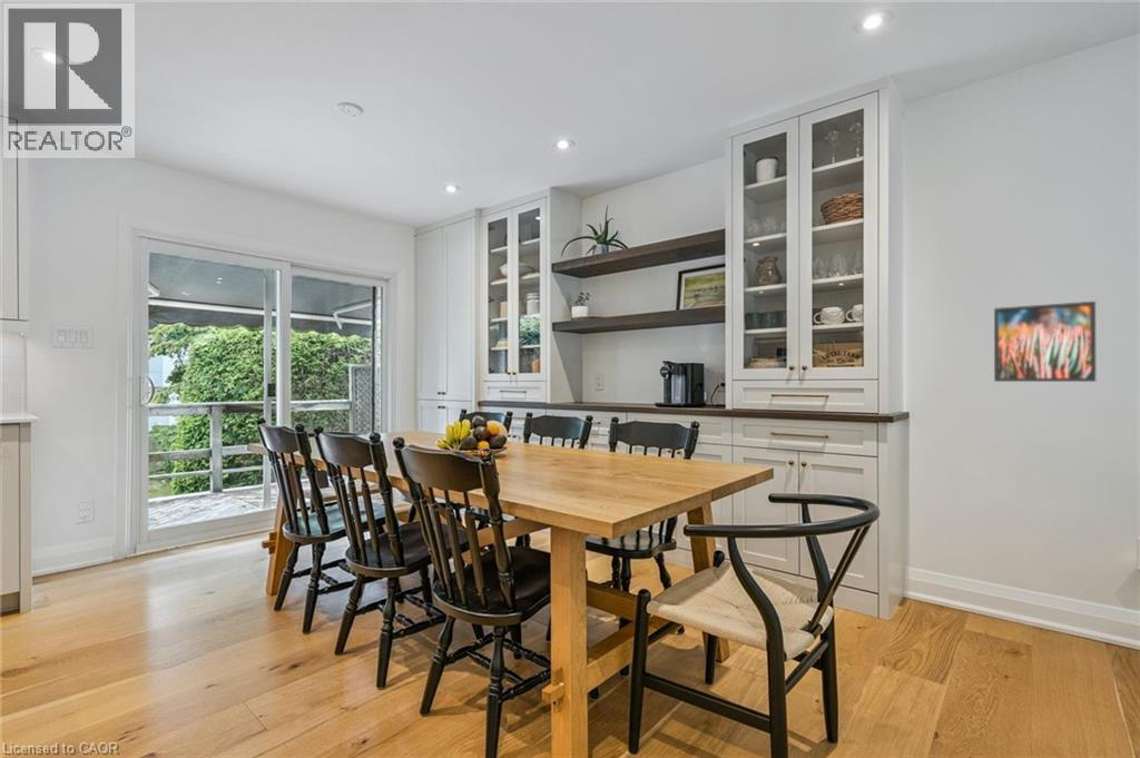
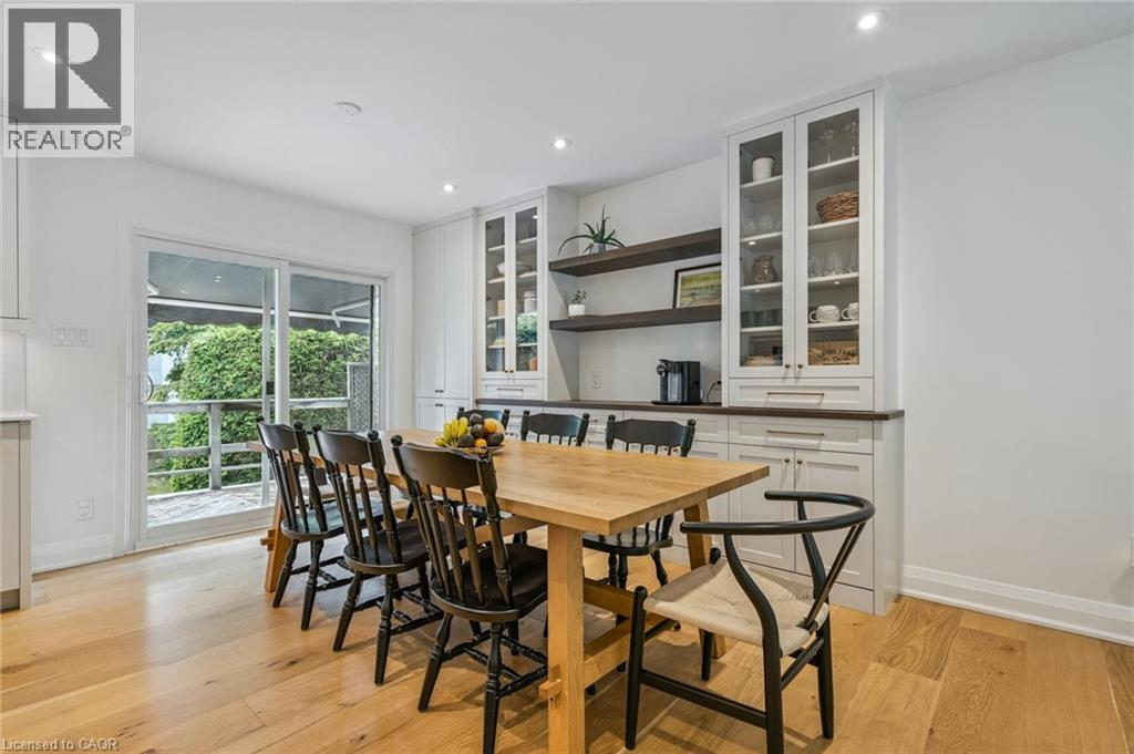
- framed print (1042, 343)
